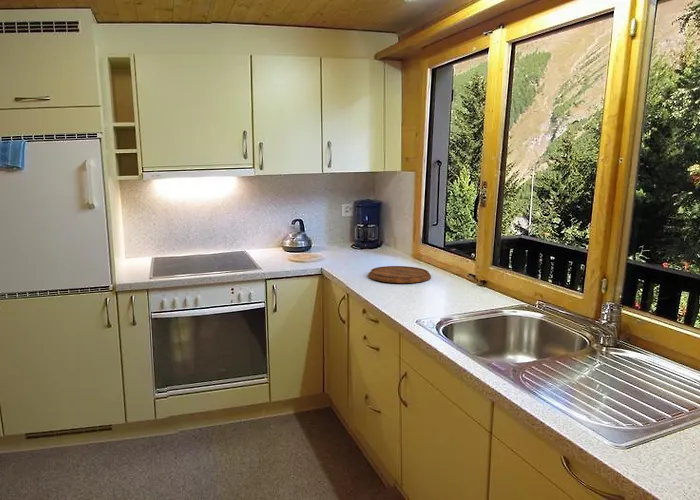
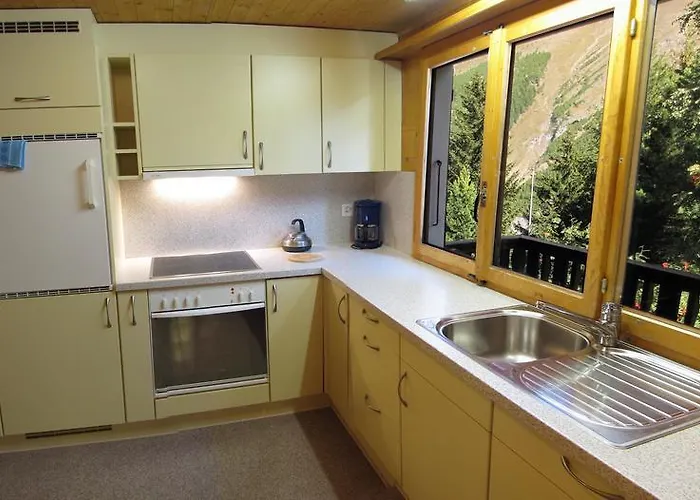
- cutting board (399, 273)
